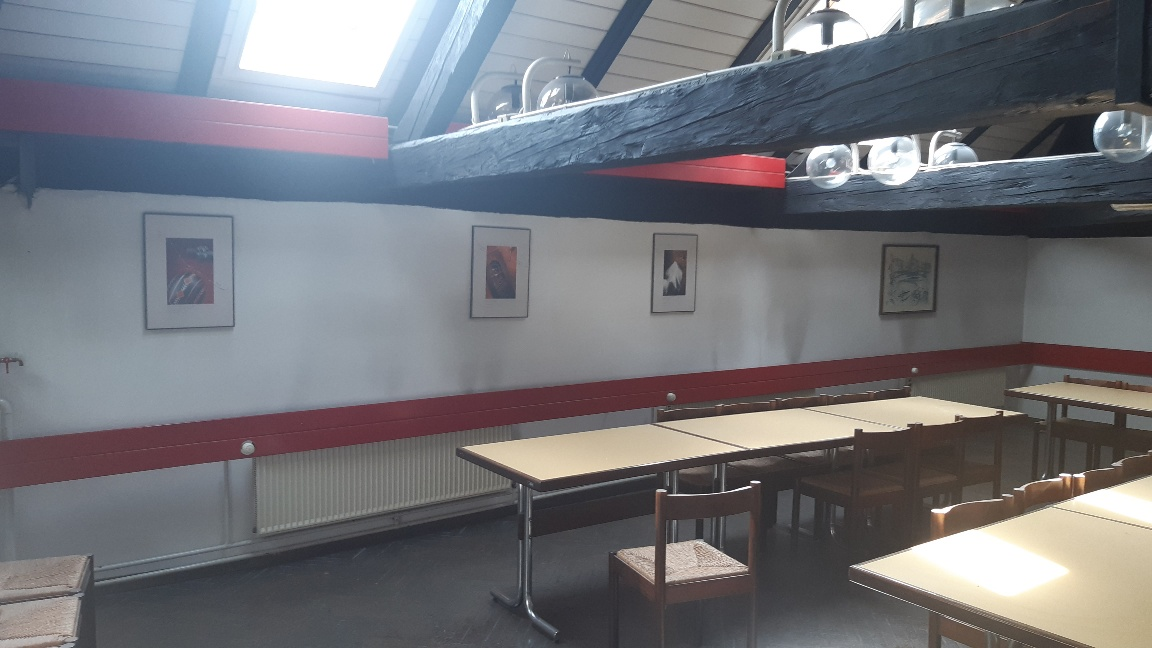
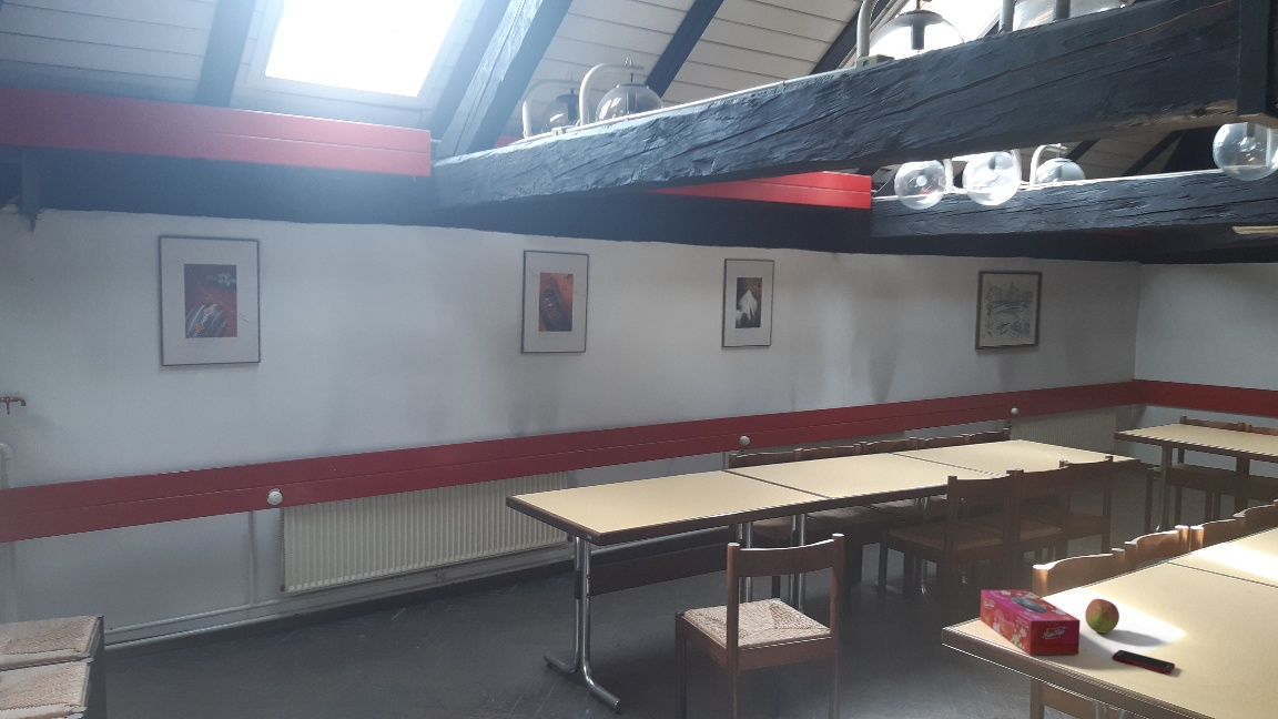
+ fruit (1102, 616)
+ cell phone (1143, 661)
+ tissue box (1027, 620)
